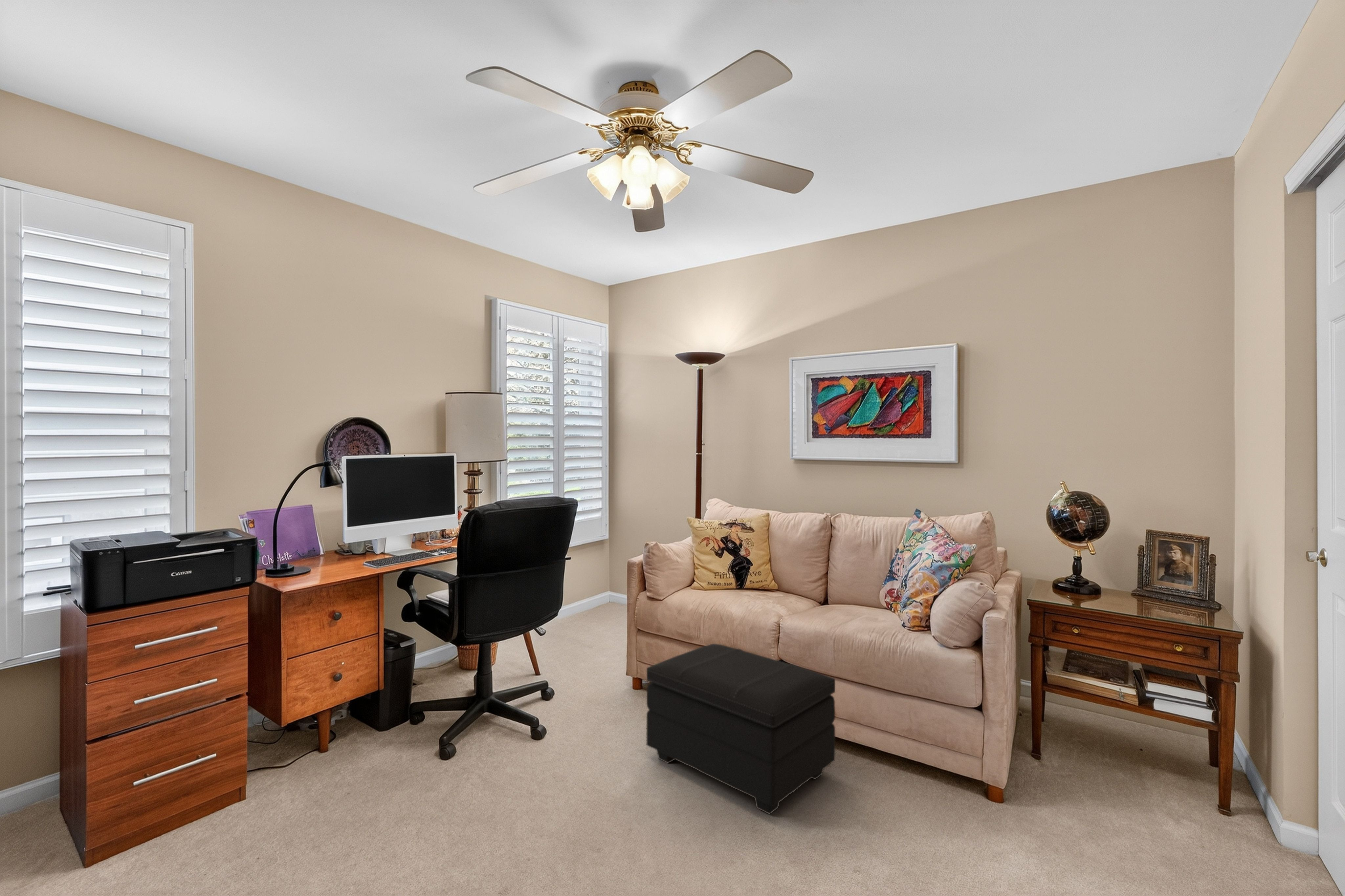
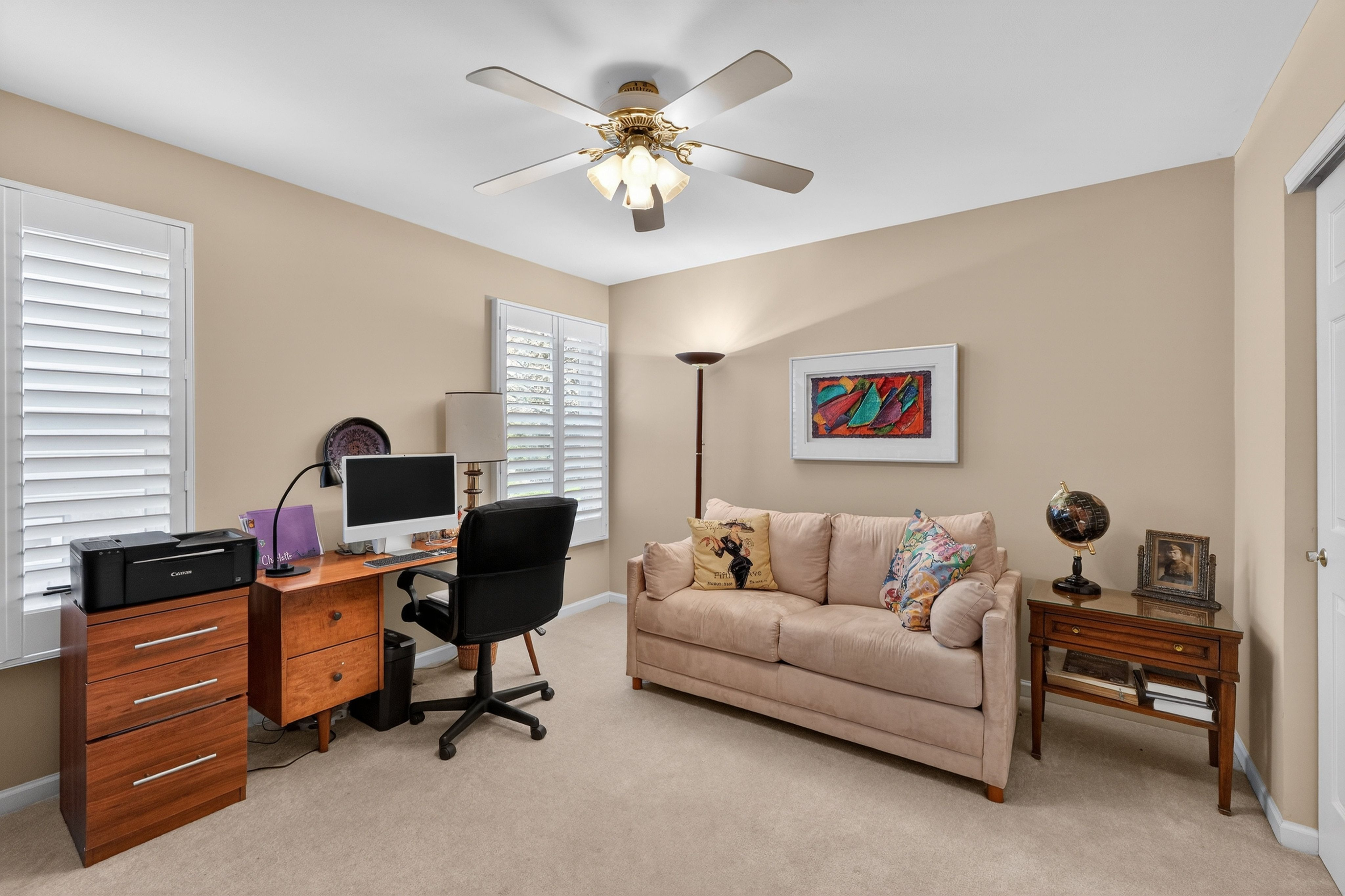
- footstool (738, 716)
